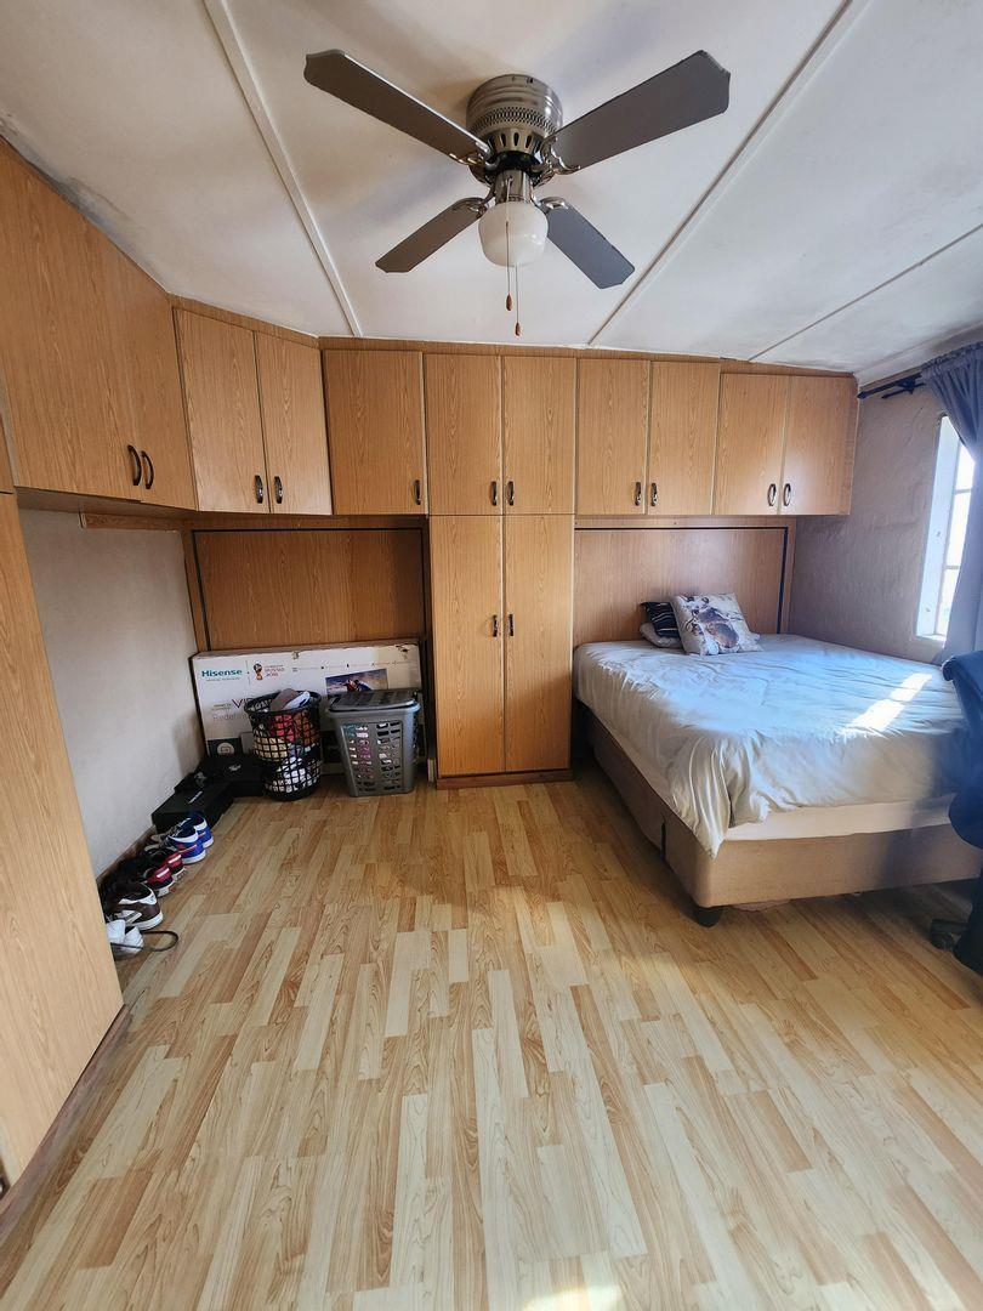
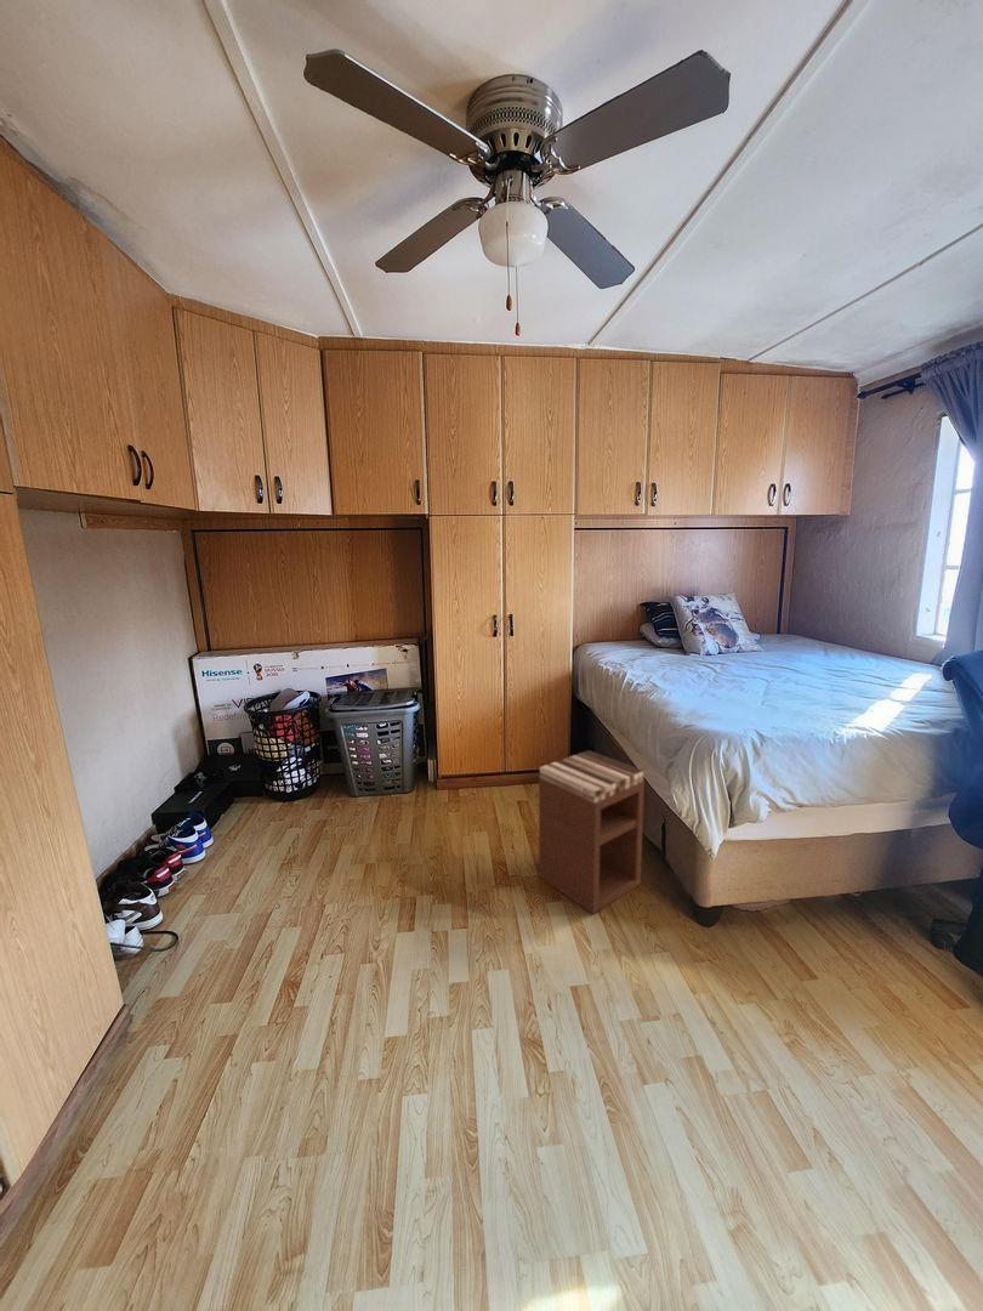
+ nightstand (590, 825)
